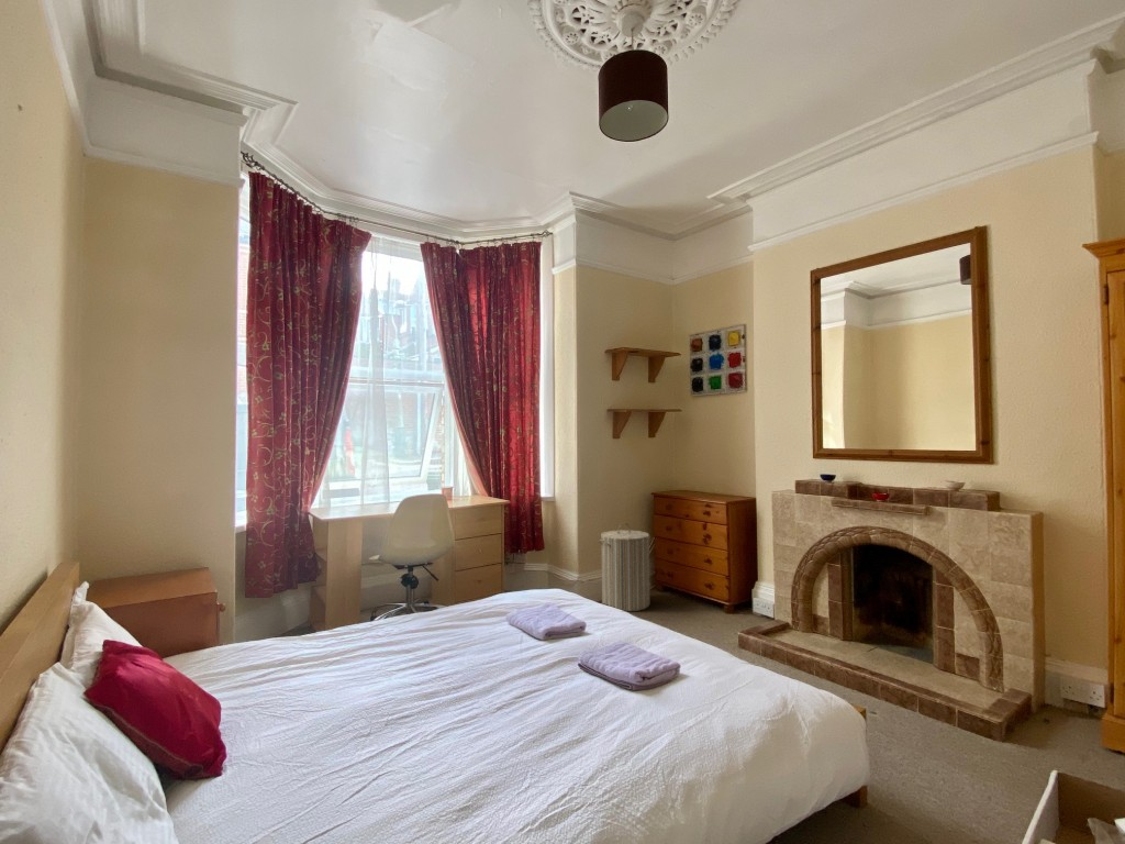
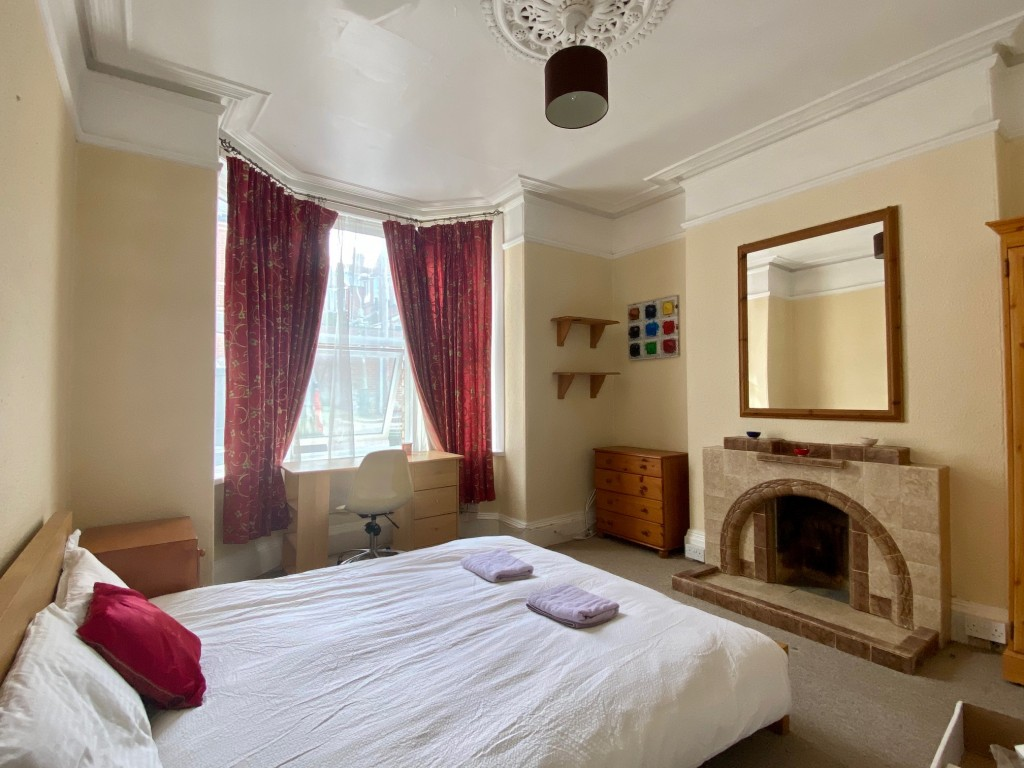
- laundry hamper (625, 563)
